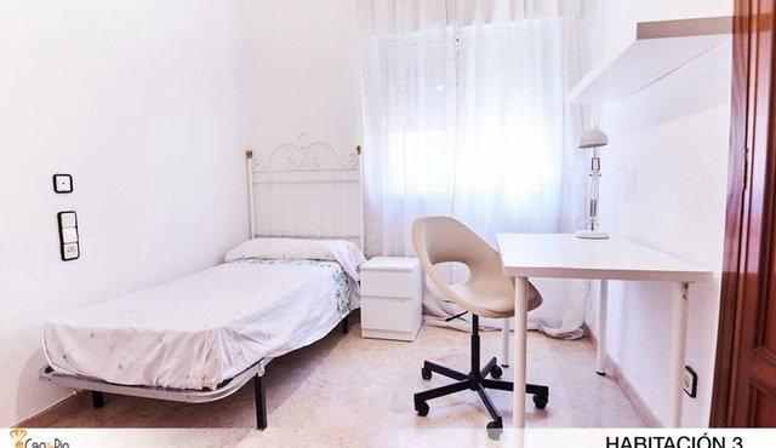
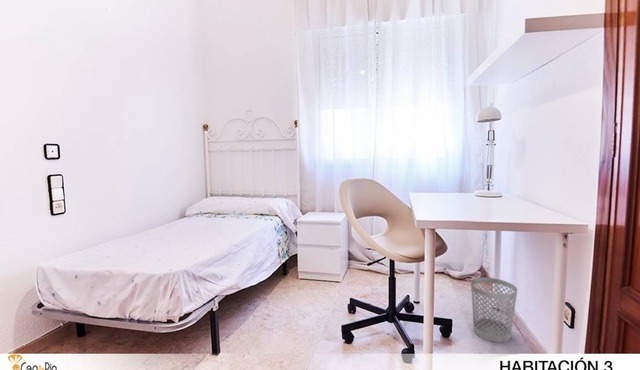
+ wastebasket (493, 309)
